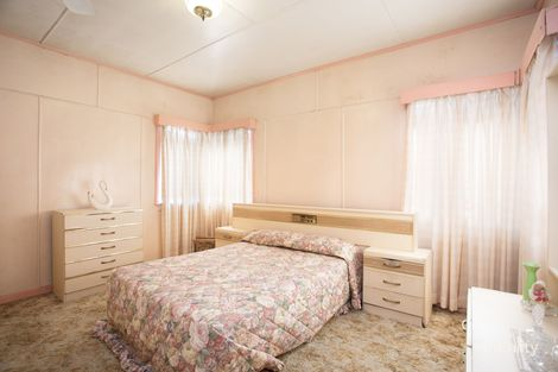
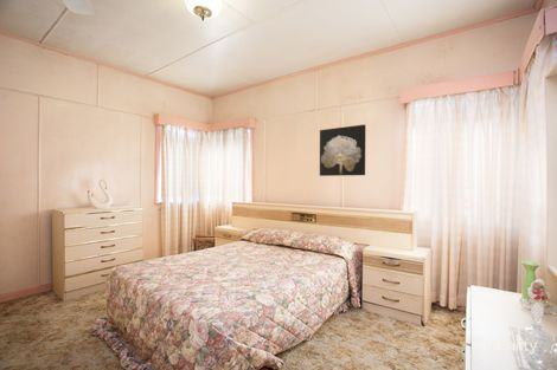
+ wall art (341, 151)
